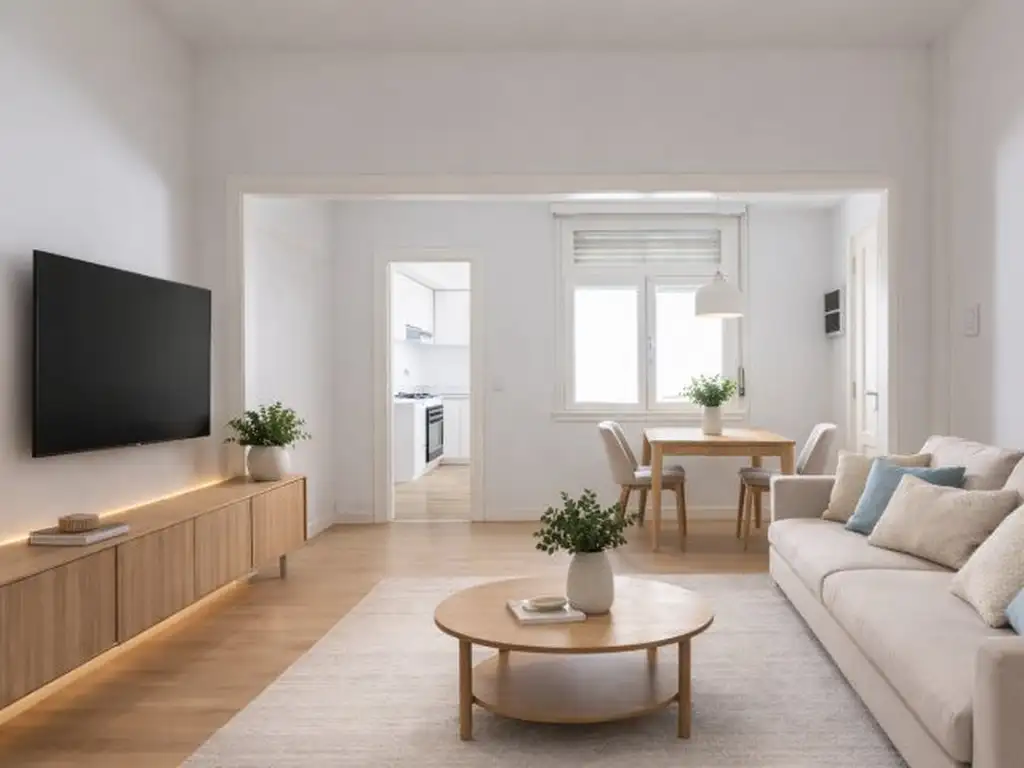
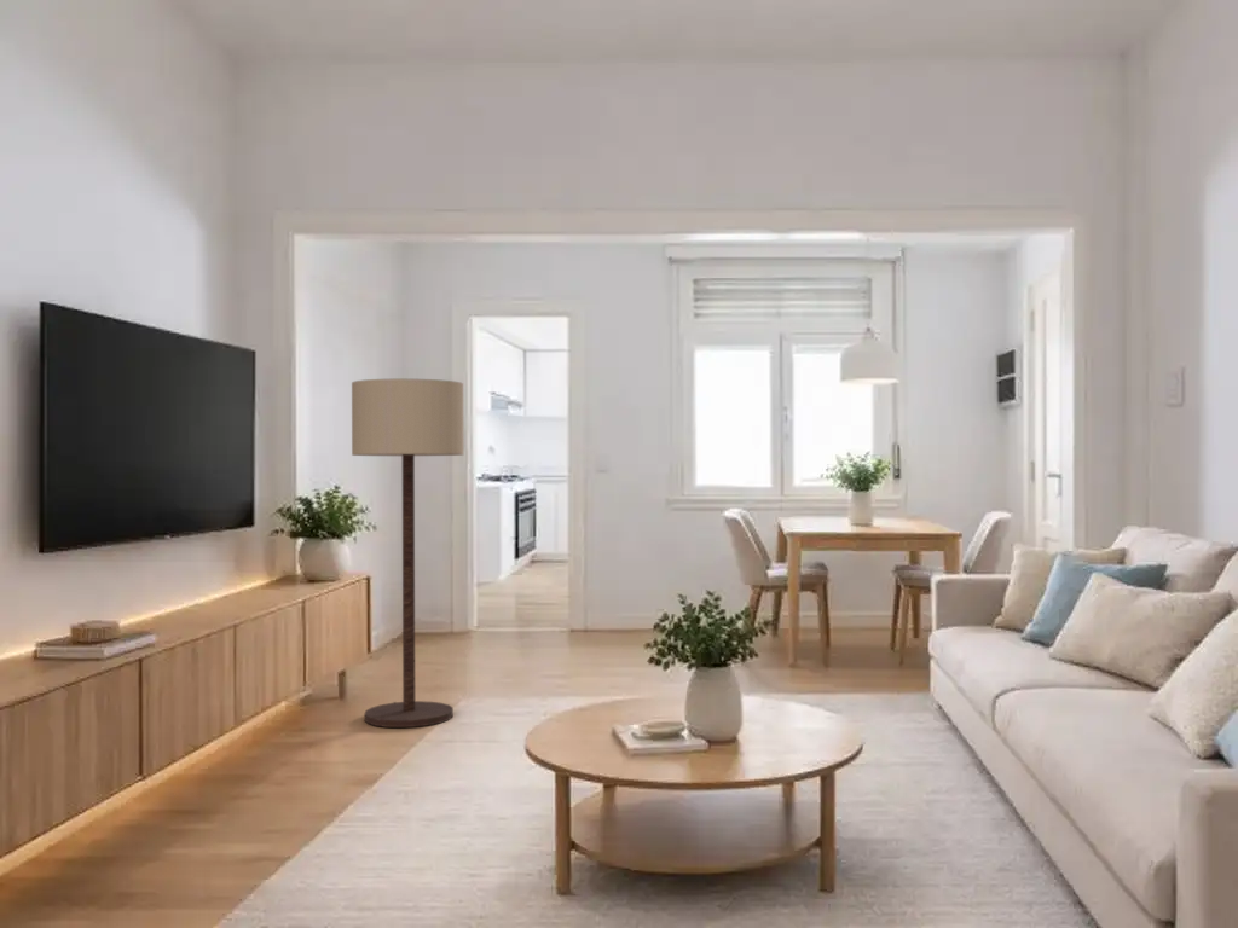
+ floor lamp (409, 550)
